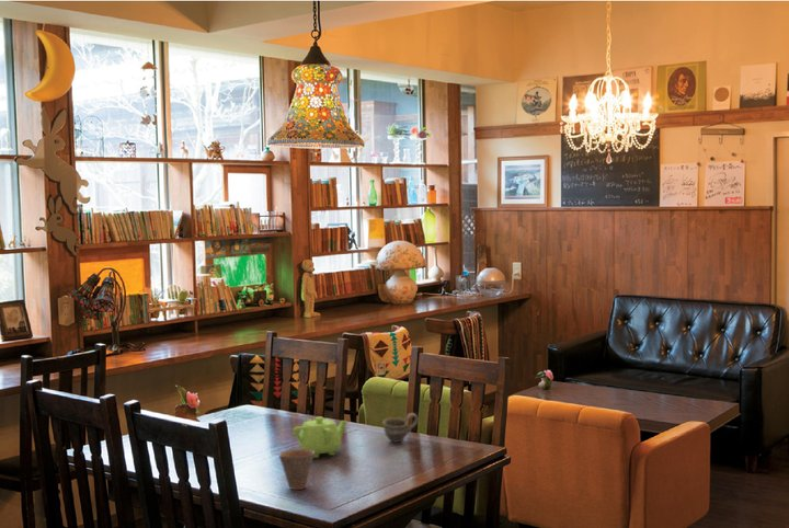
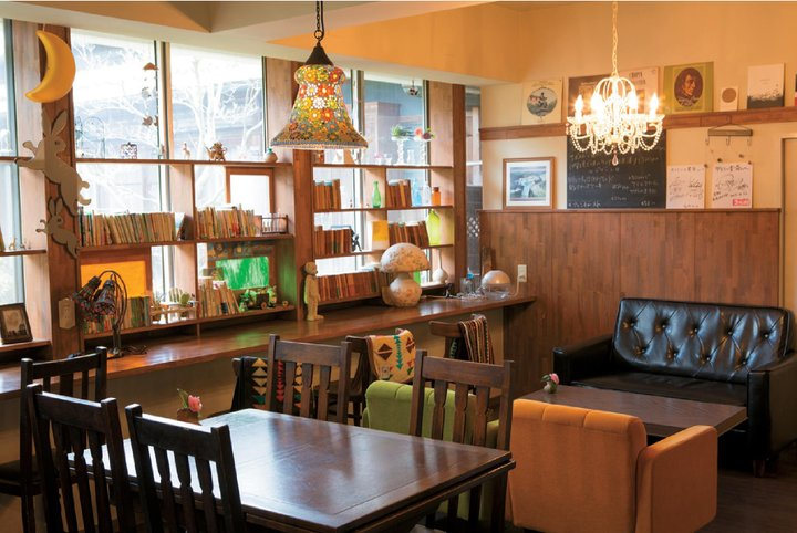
- cup (399, 427)
- cup (297, 469)
- teapot (320, 435)
